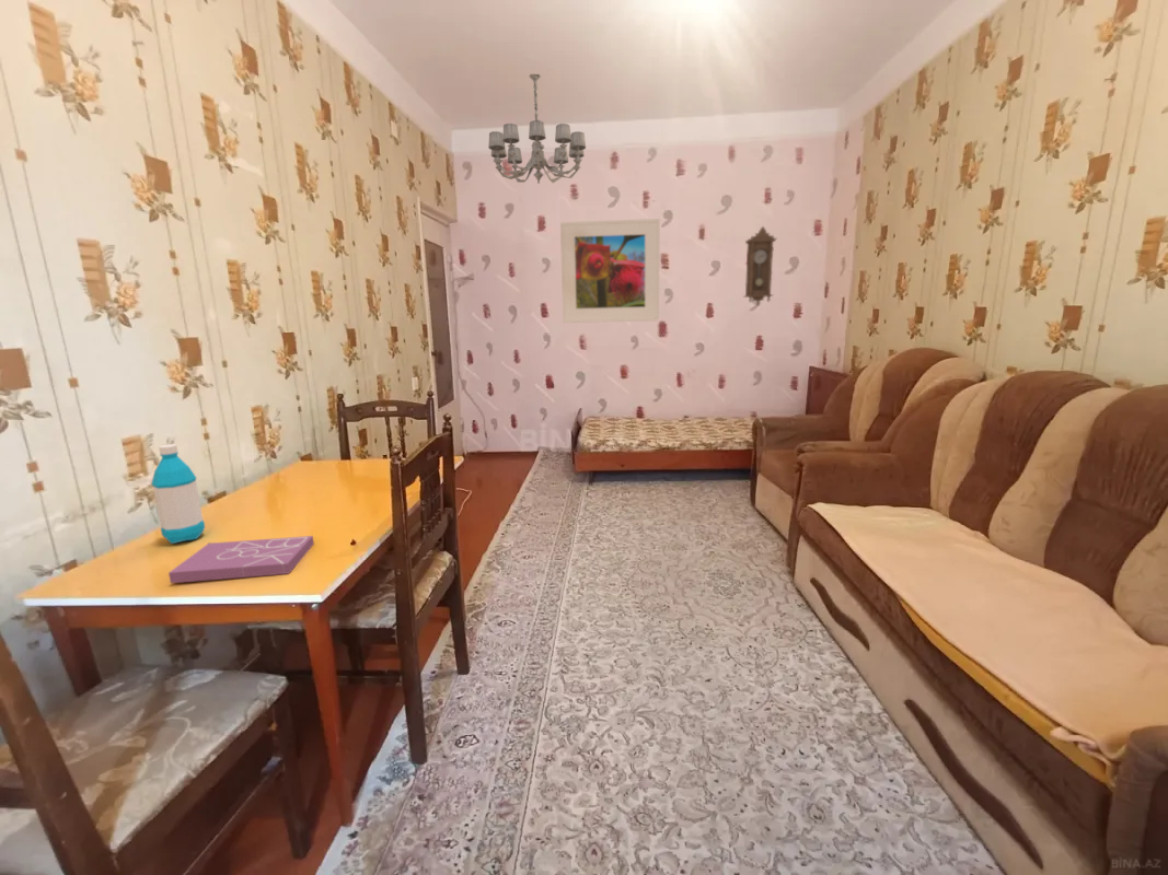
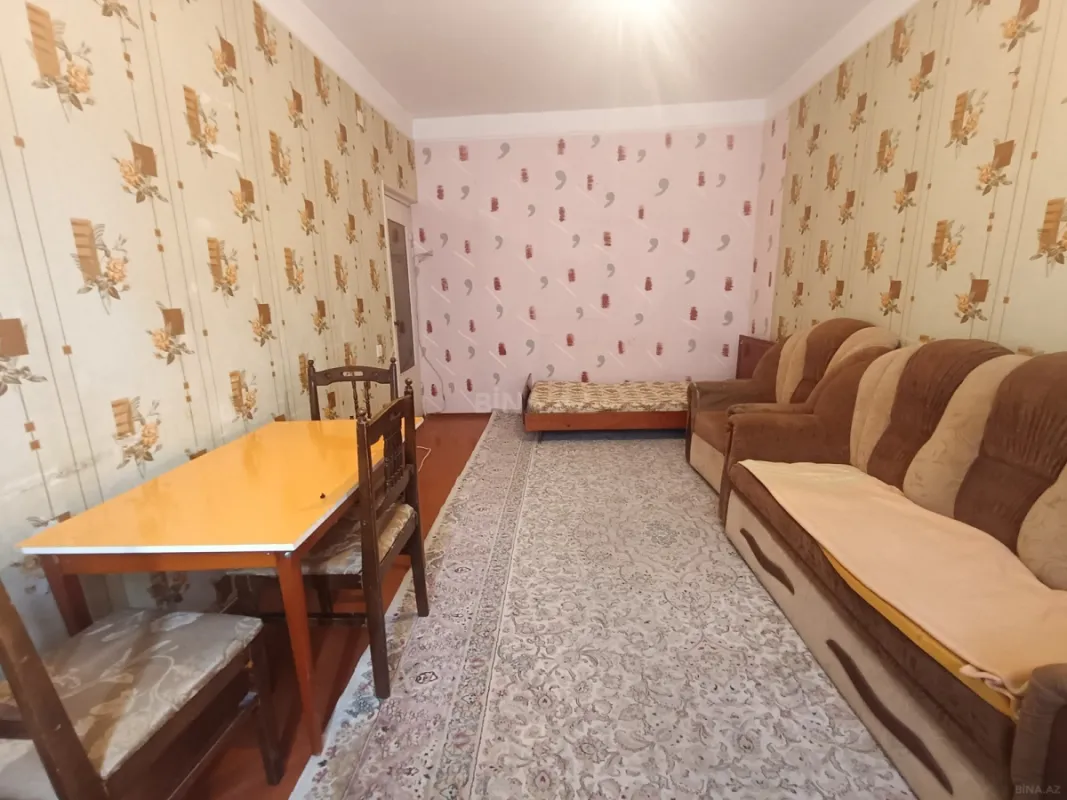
- water bottle (176, 492)
- pendulum clock (759, 267)
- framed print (610, 271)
- chandelier (536, 130)
- book (246, 557)
